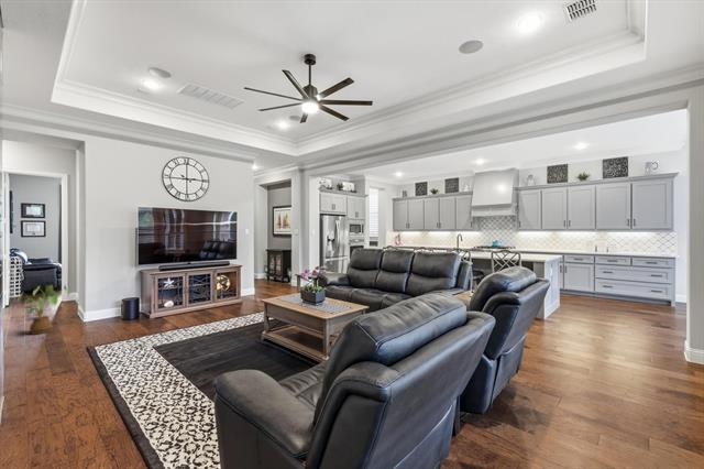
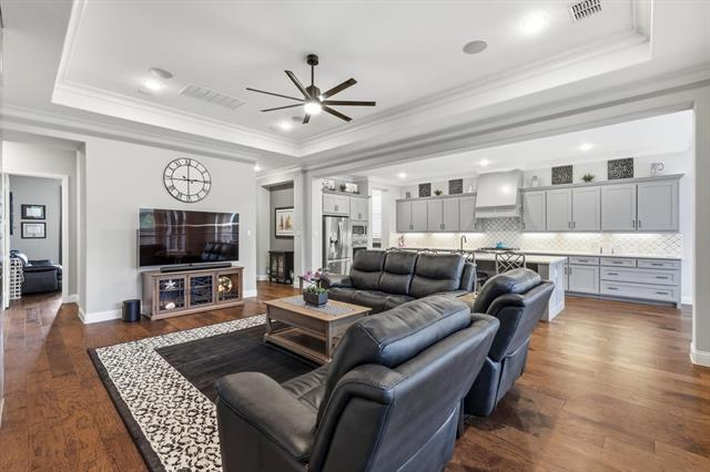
- house plant (44, 308)
